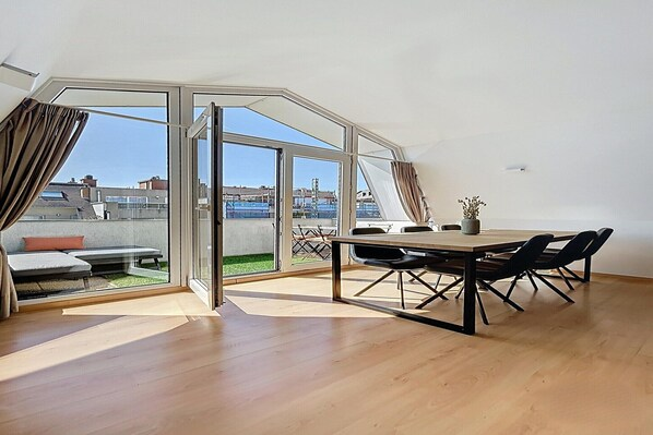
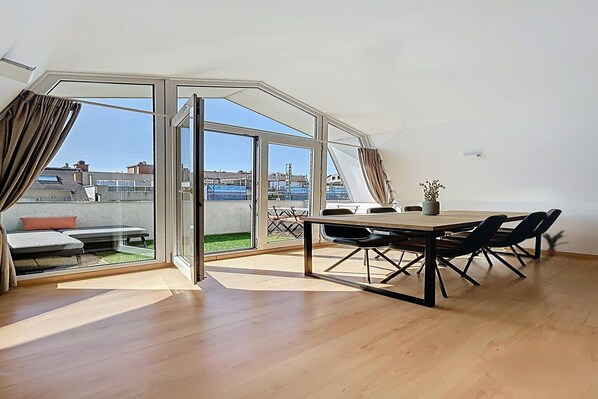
+ potted plant (550, 240)
